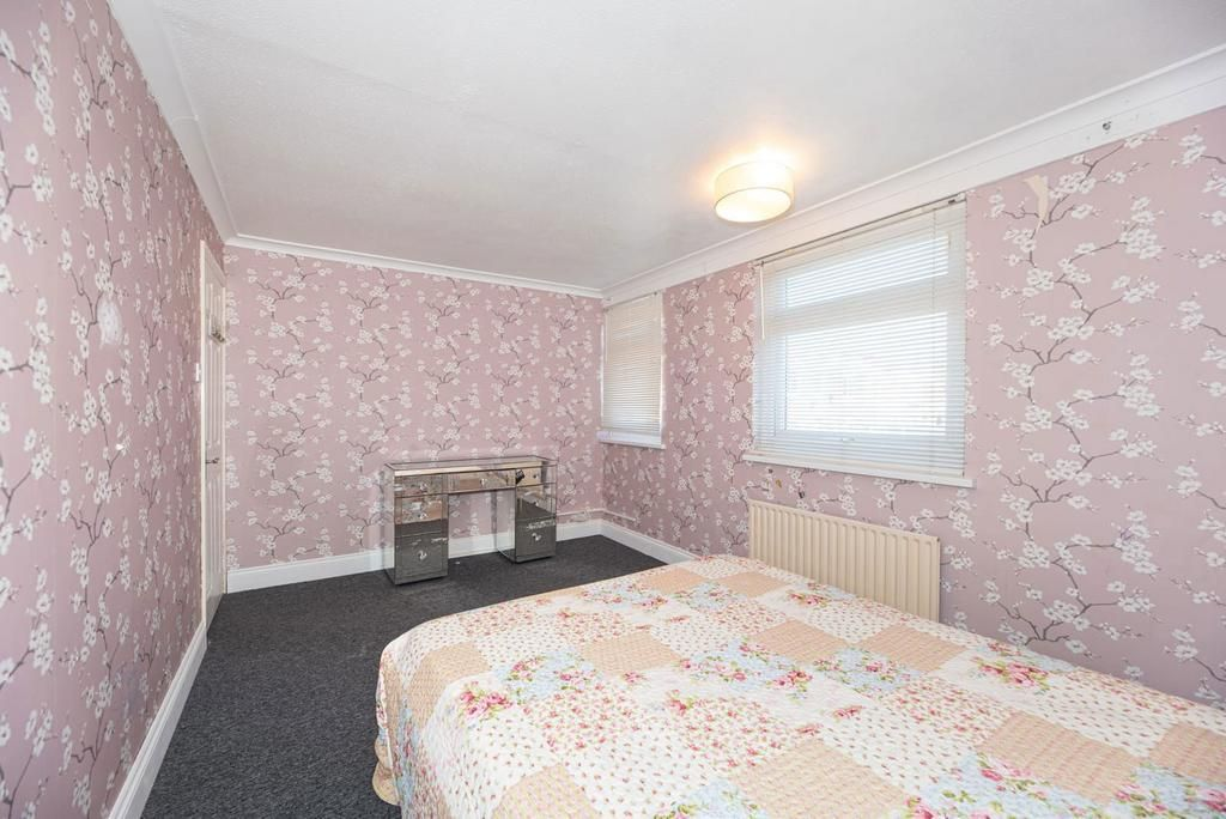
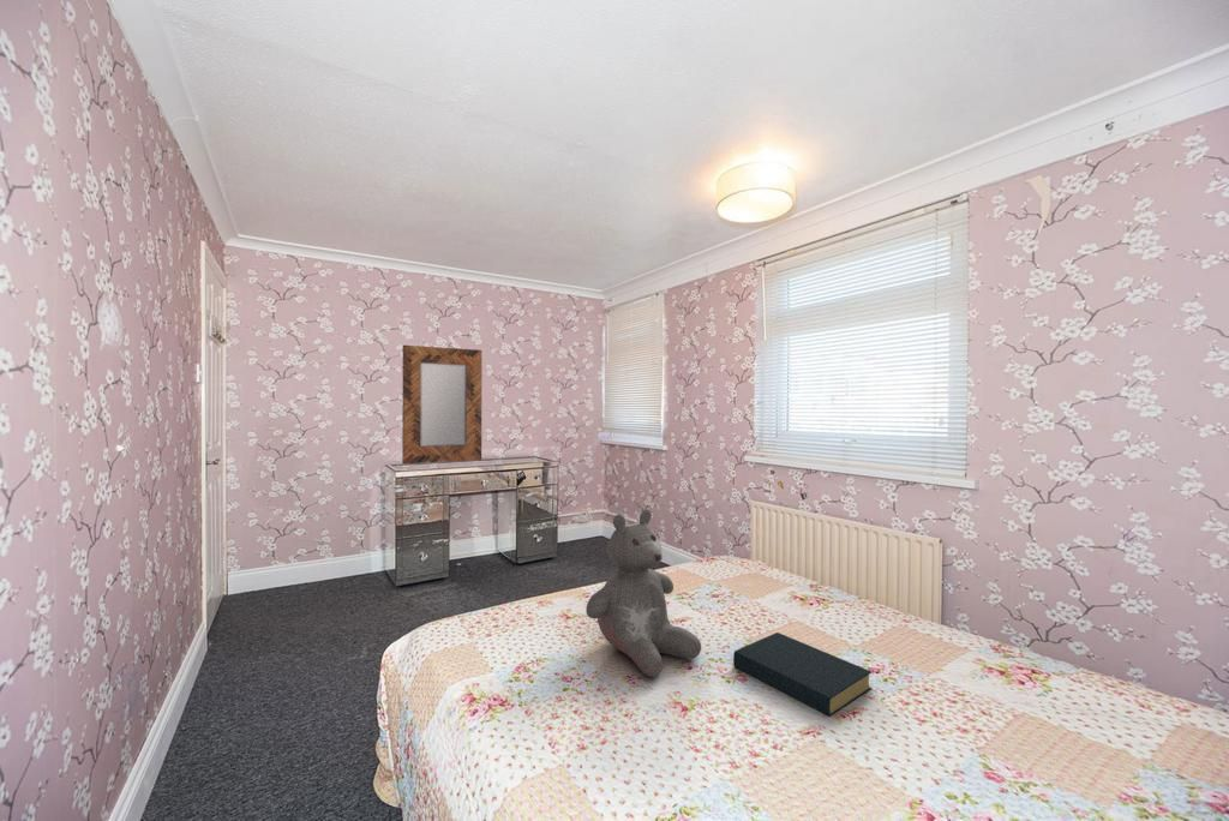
+ home mirror (443, 404)
+ hardback book (799, 669)
+ teddy bear (646, 583)
